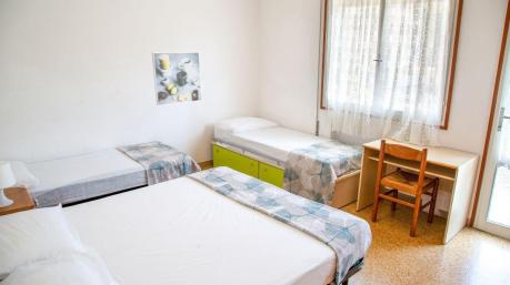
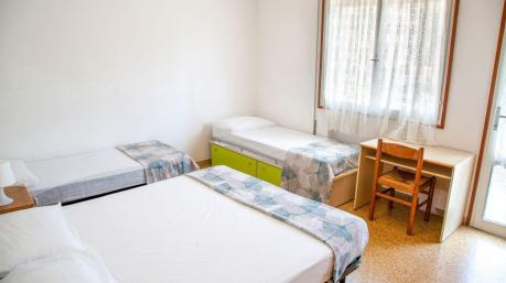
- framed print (178, 78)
